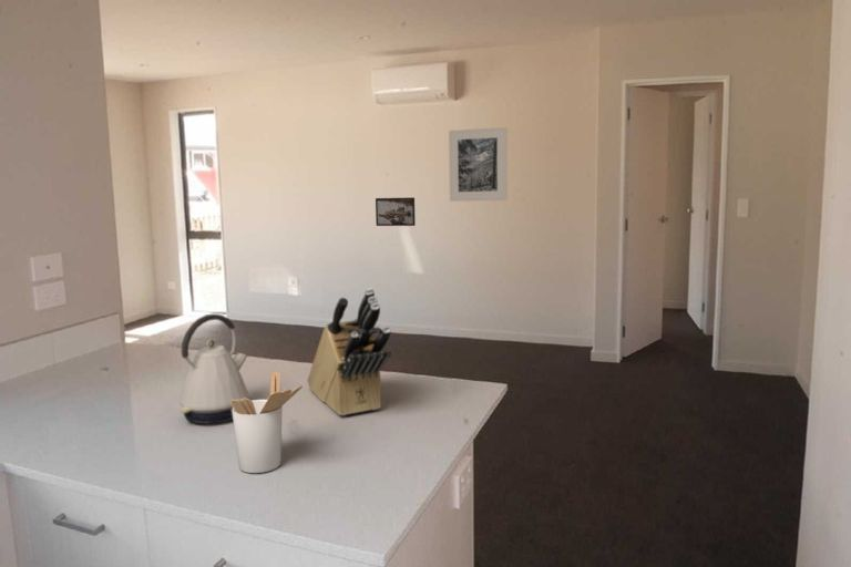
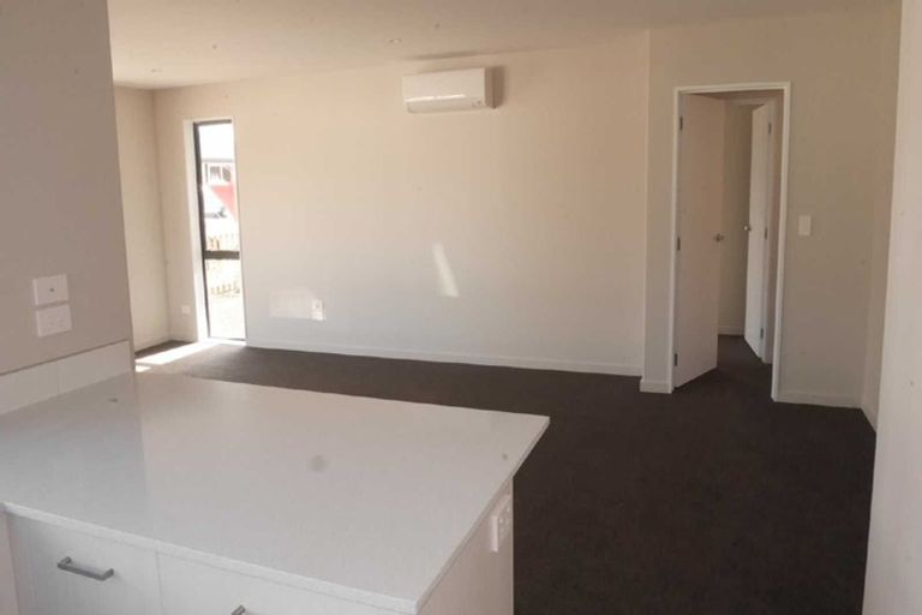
- knife block (346, 344)
- utensil holder (267, 423)
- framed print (478, 165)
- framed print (394, 212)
- kettle (214, 364)
